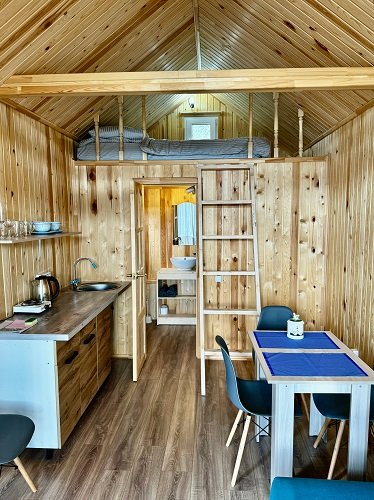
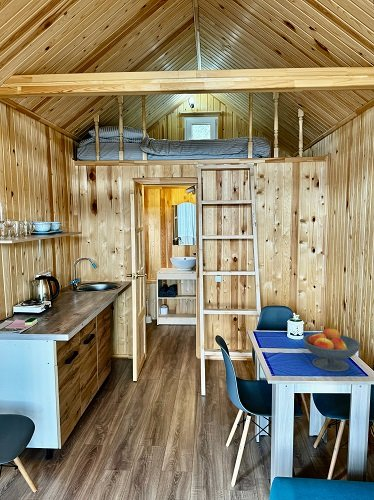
+ fruit bowl (330, 348)
